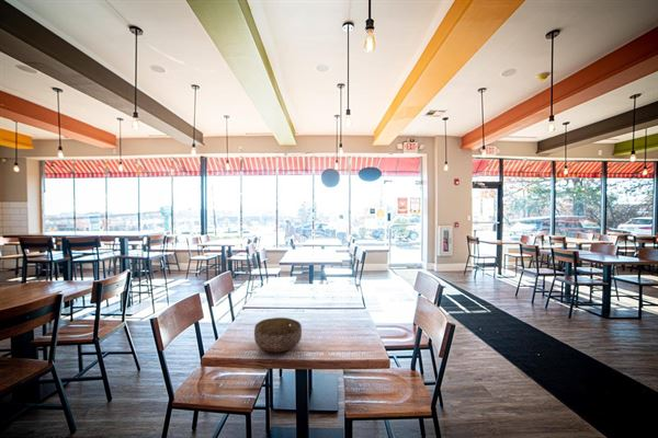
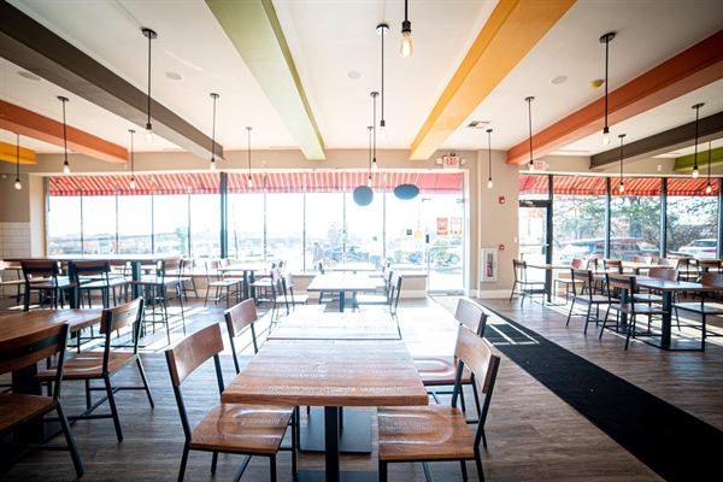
- bowl (277, 335)
